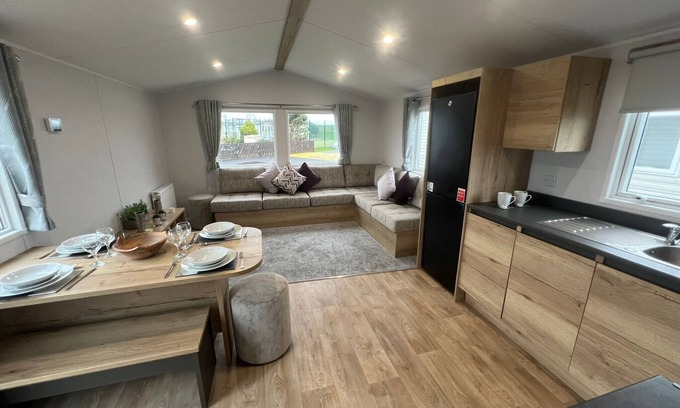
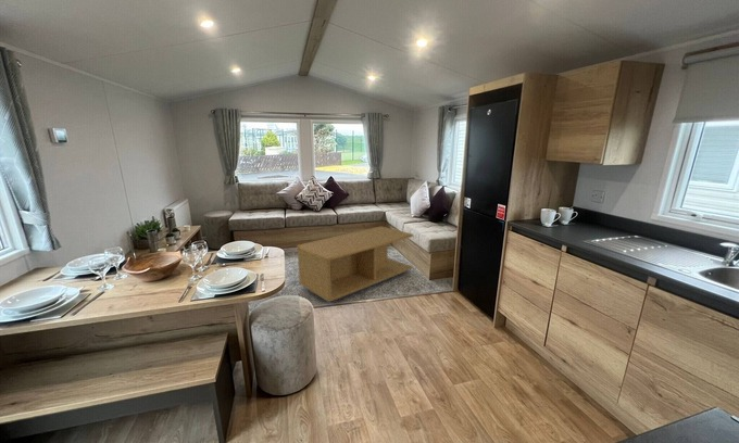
+ coffee table (359, 260)
